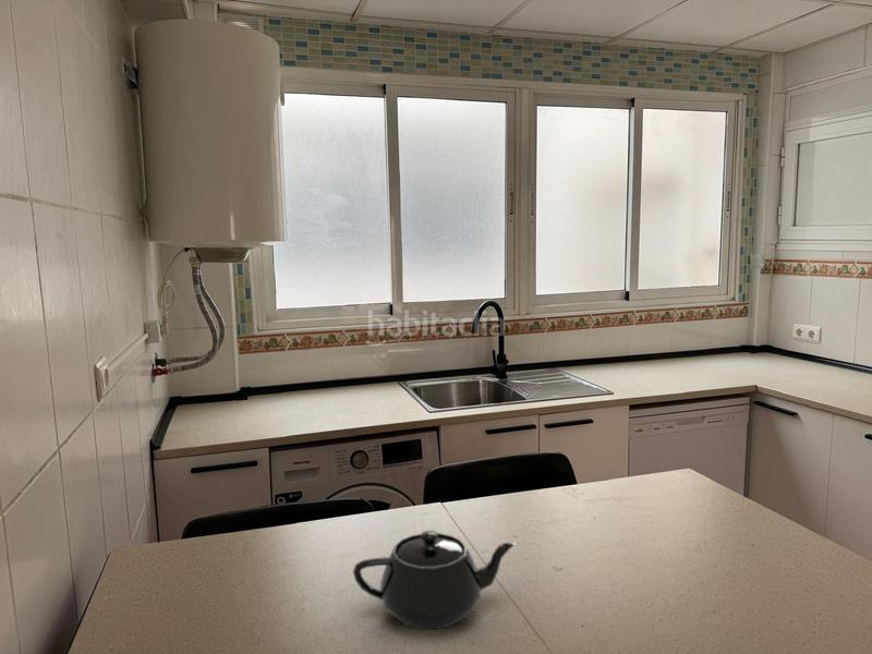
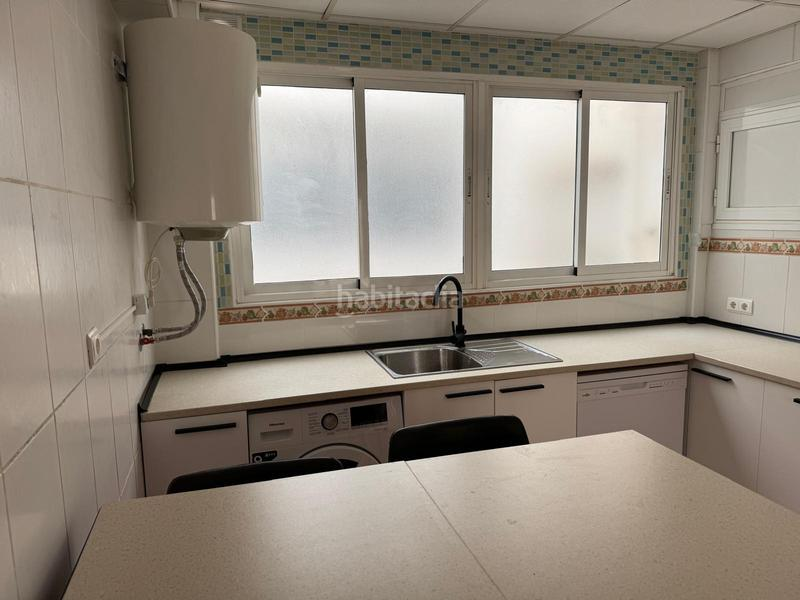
- teapot (435, 571)
